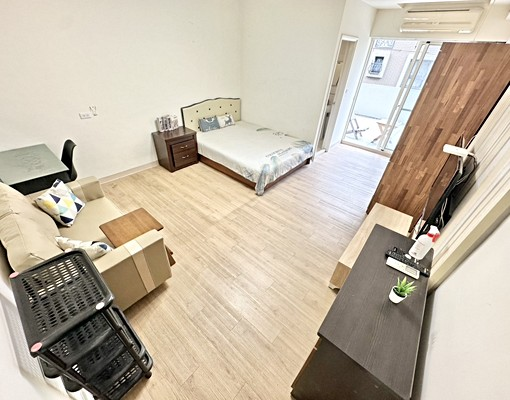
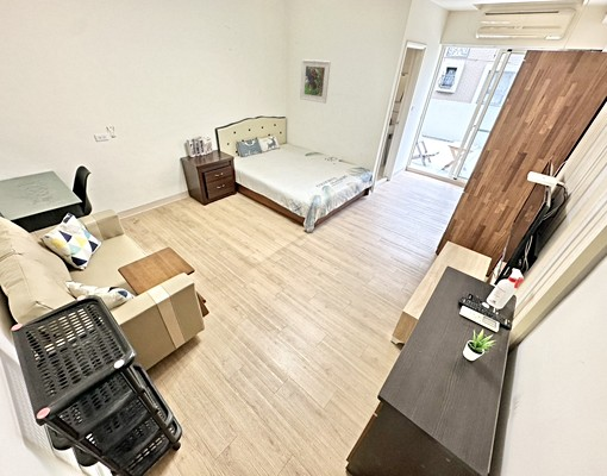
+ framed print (314, 81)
